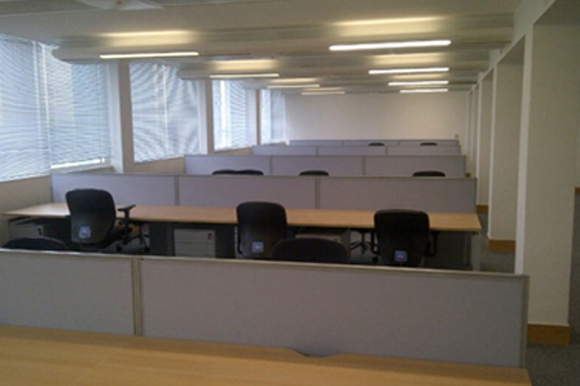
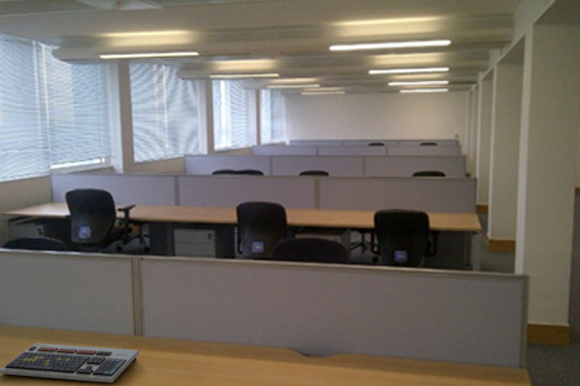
+ computer keyboard (71, 361)
